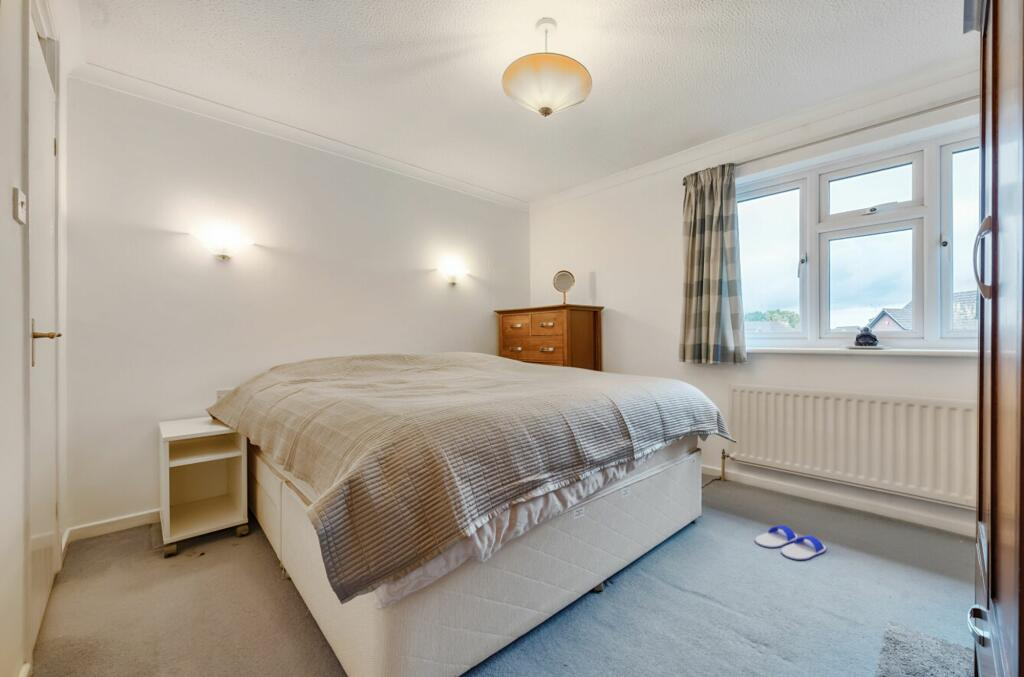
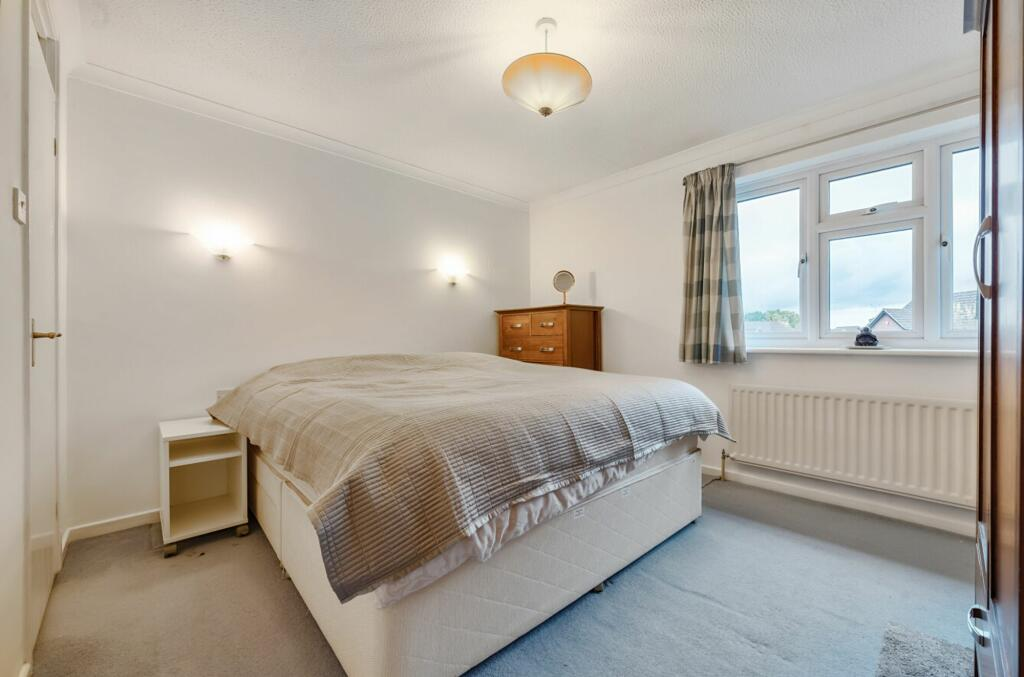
- flip-flop (789, 539)
